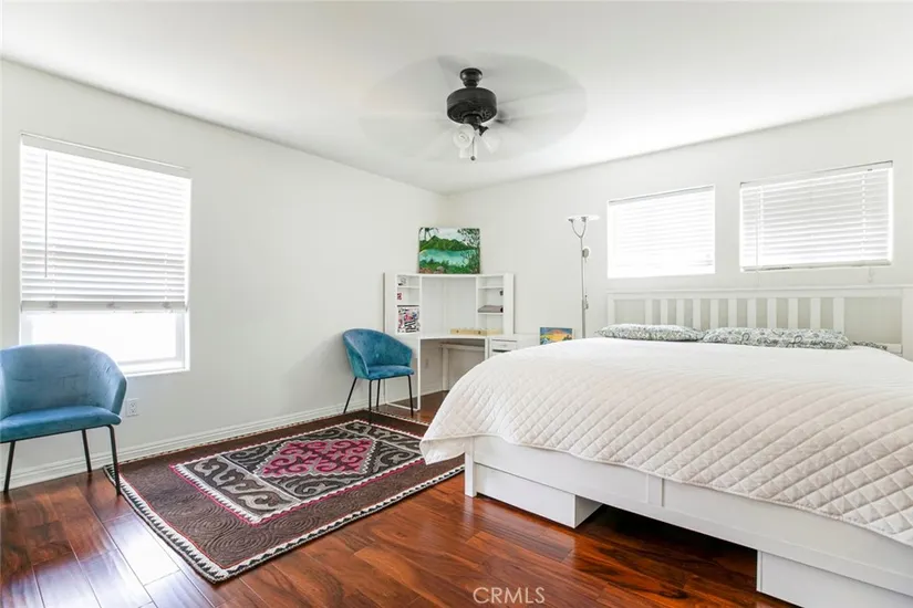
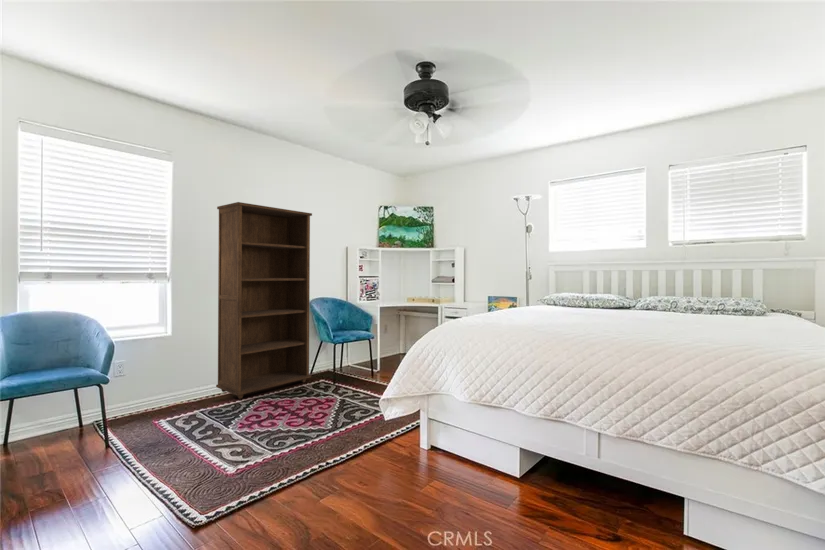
+ bookcase (266, 298)
